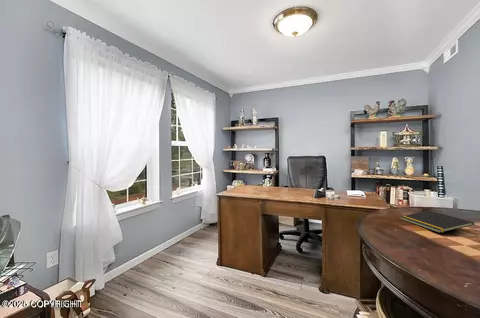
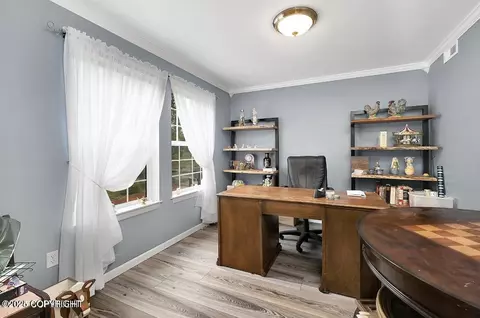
- notepad (433, 220)
